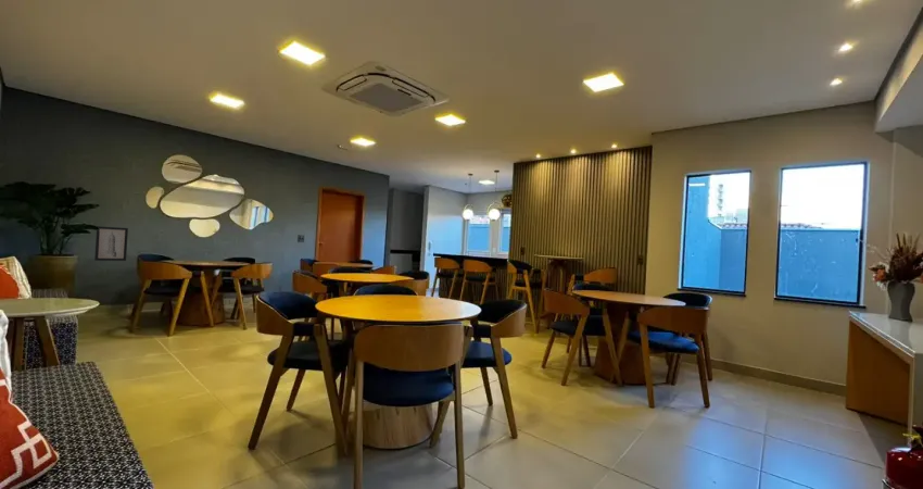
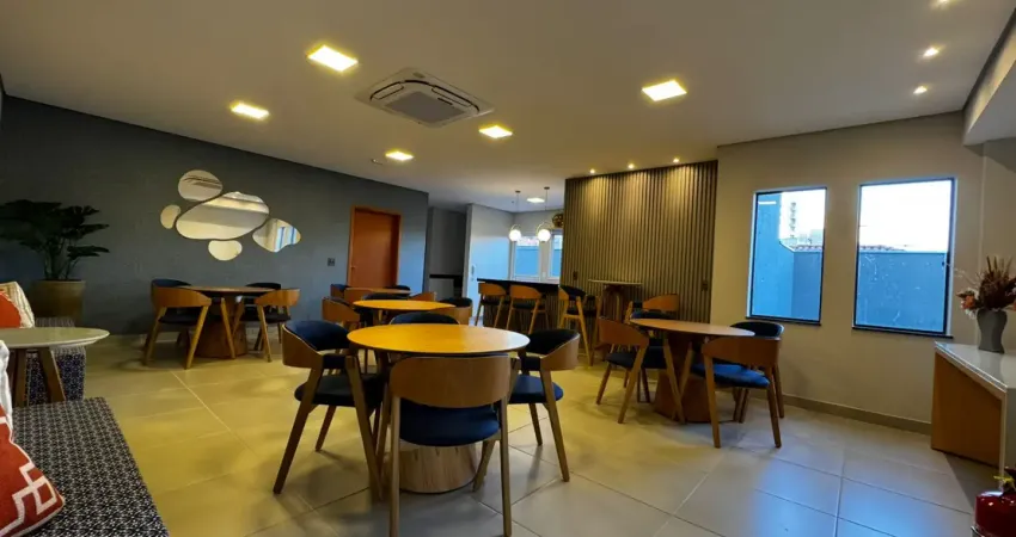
- wall art (111, 243)
